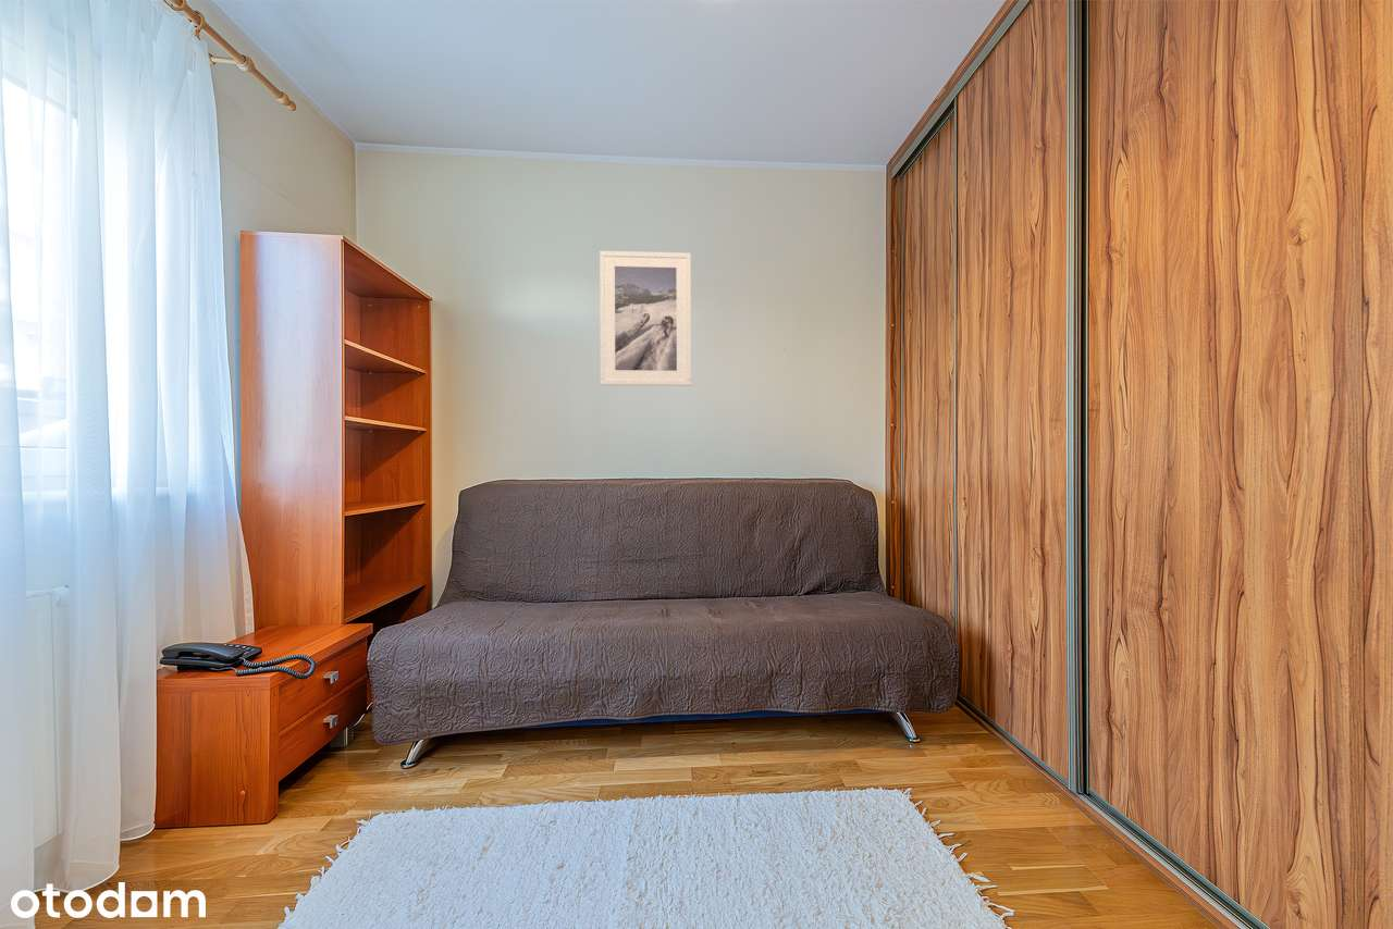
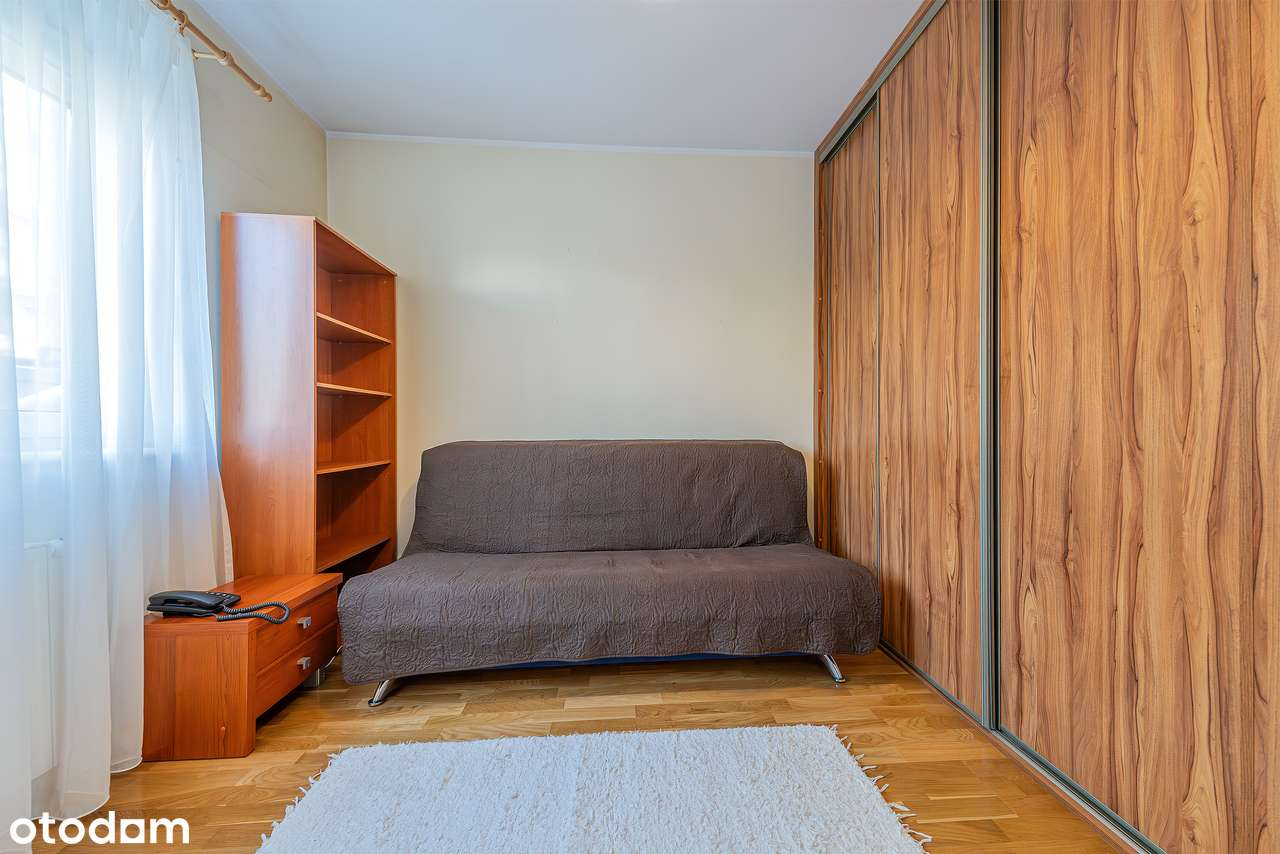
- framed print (645, 319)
